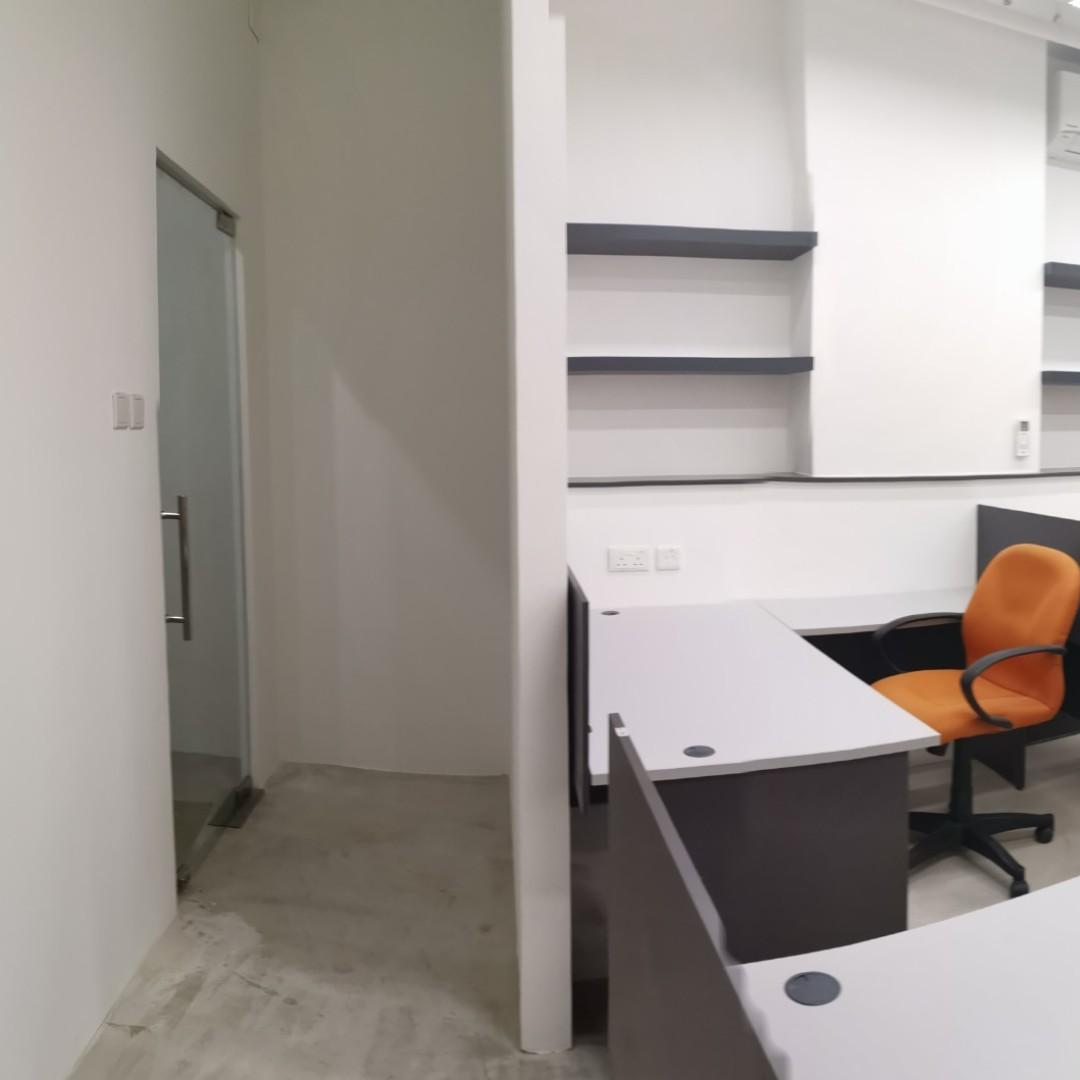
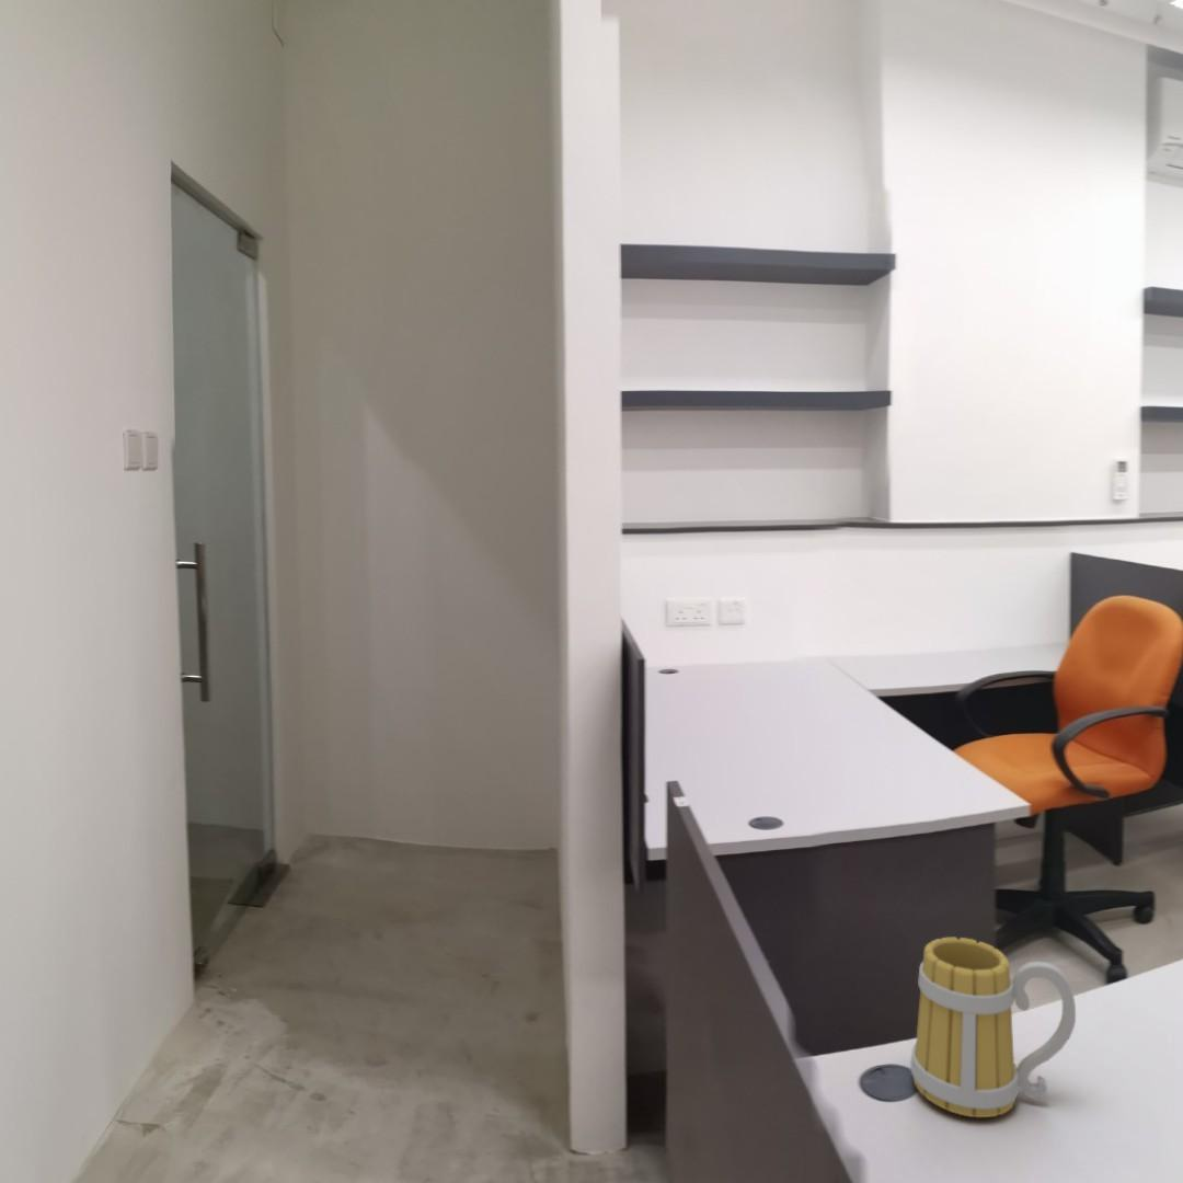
+ mug (981, 1027)
